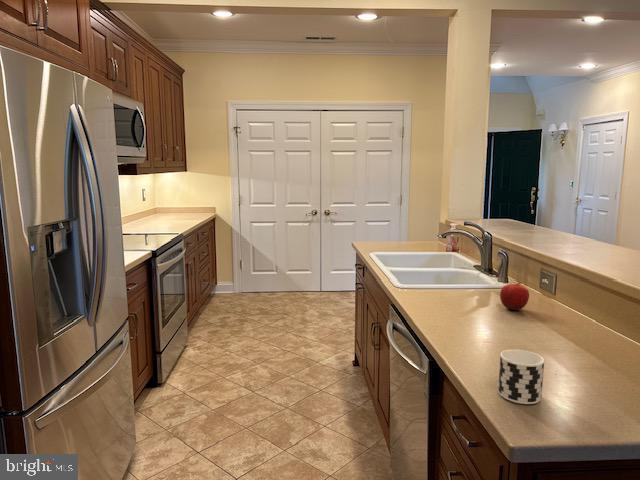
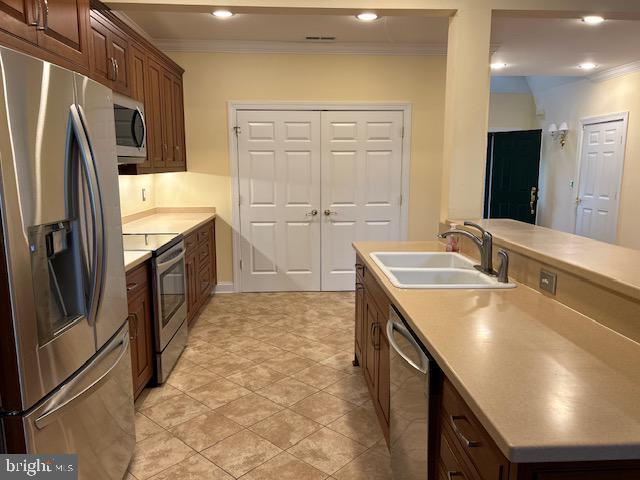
- cup (517, 373)
- fruit (514, 295)
